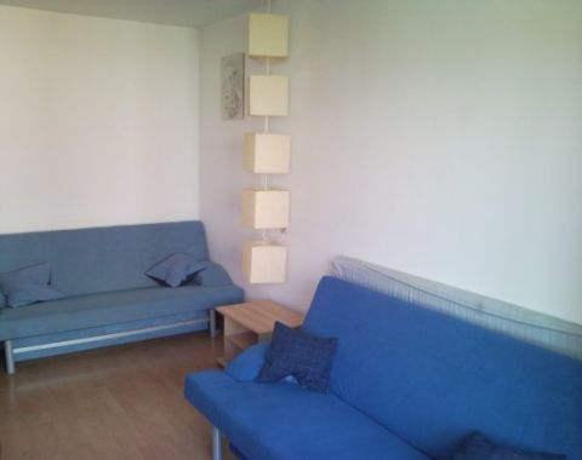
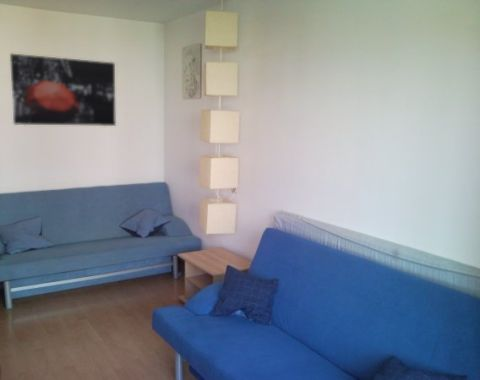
+ wall art (66, 92)
